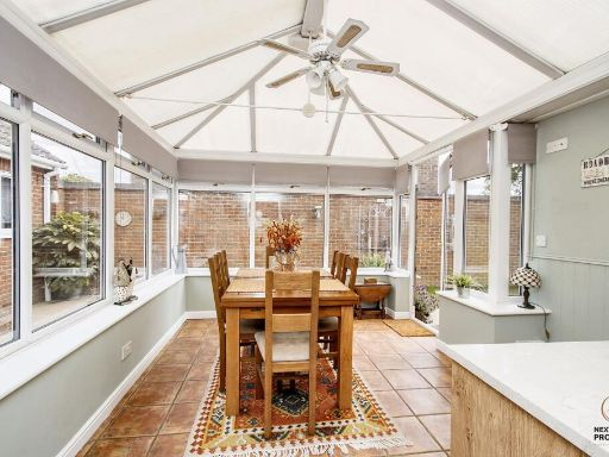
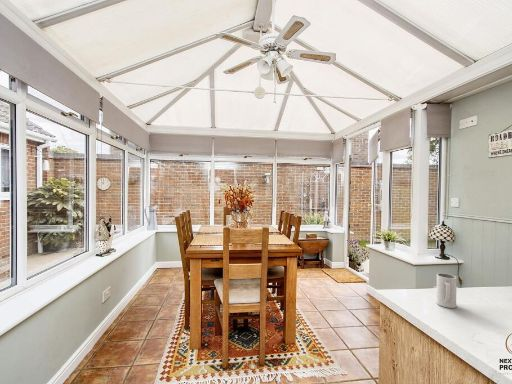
+ mug (446, 291)
